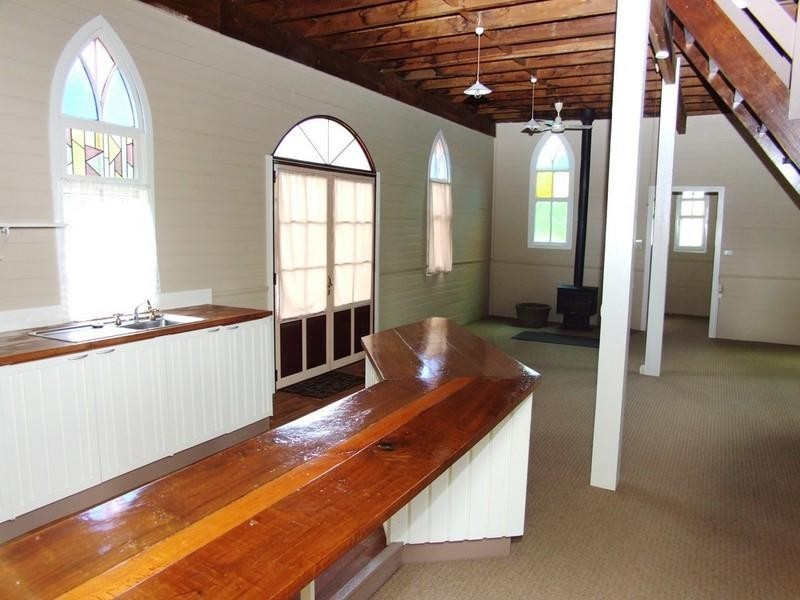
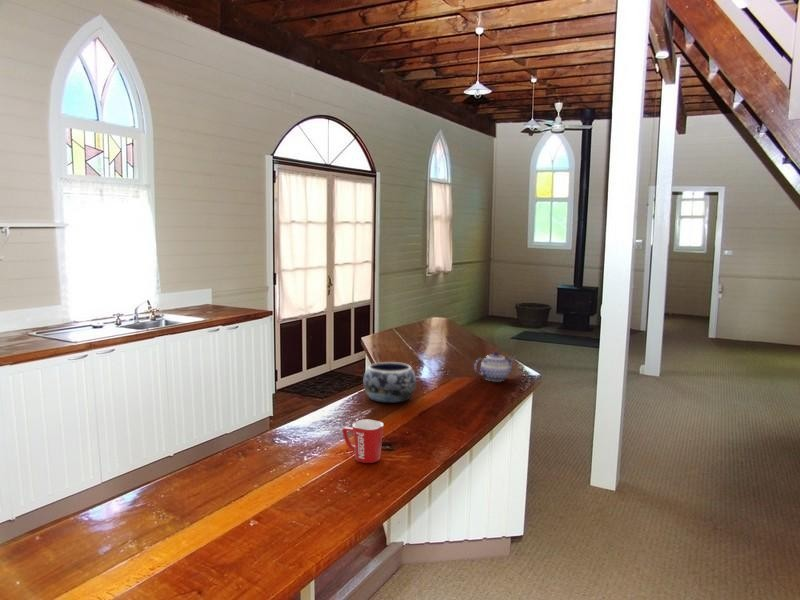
+ teapot (494, 365)
+ decorative bowl (389, 382)
+ mug (361, 440)
